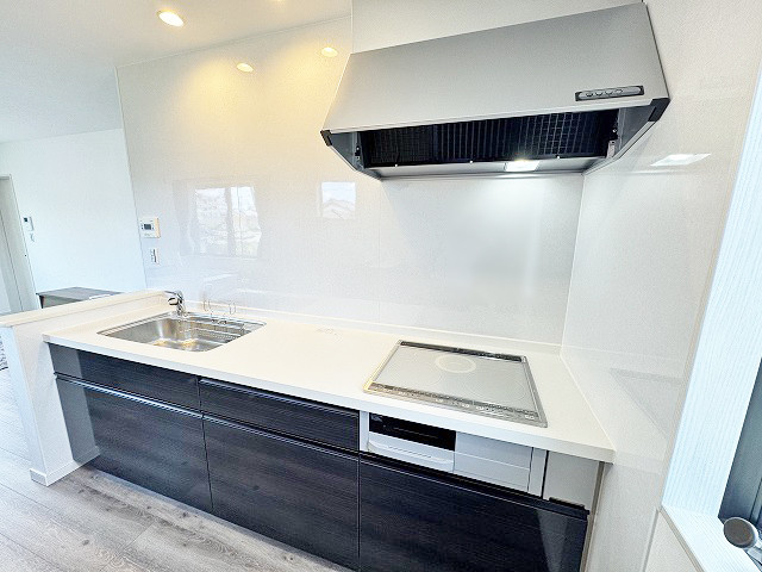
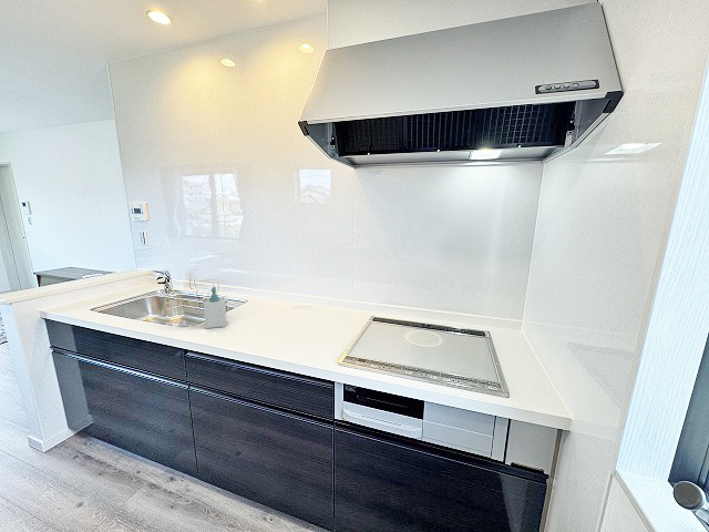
+ soap bottle (215, 306)
